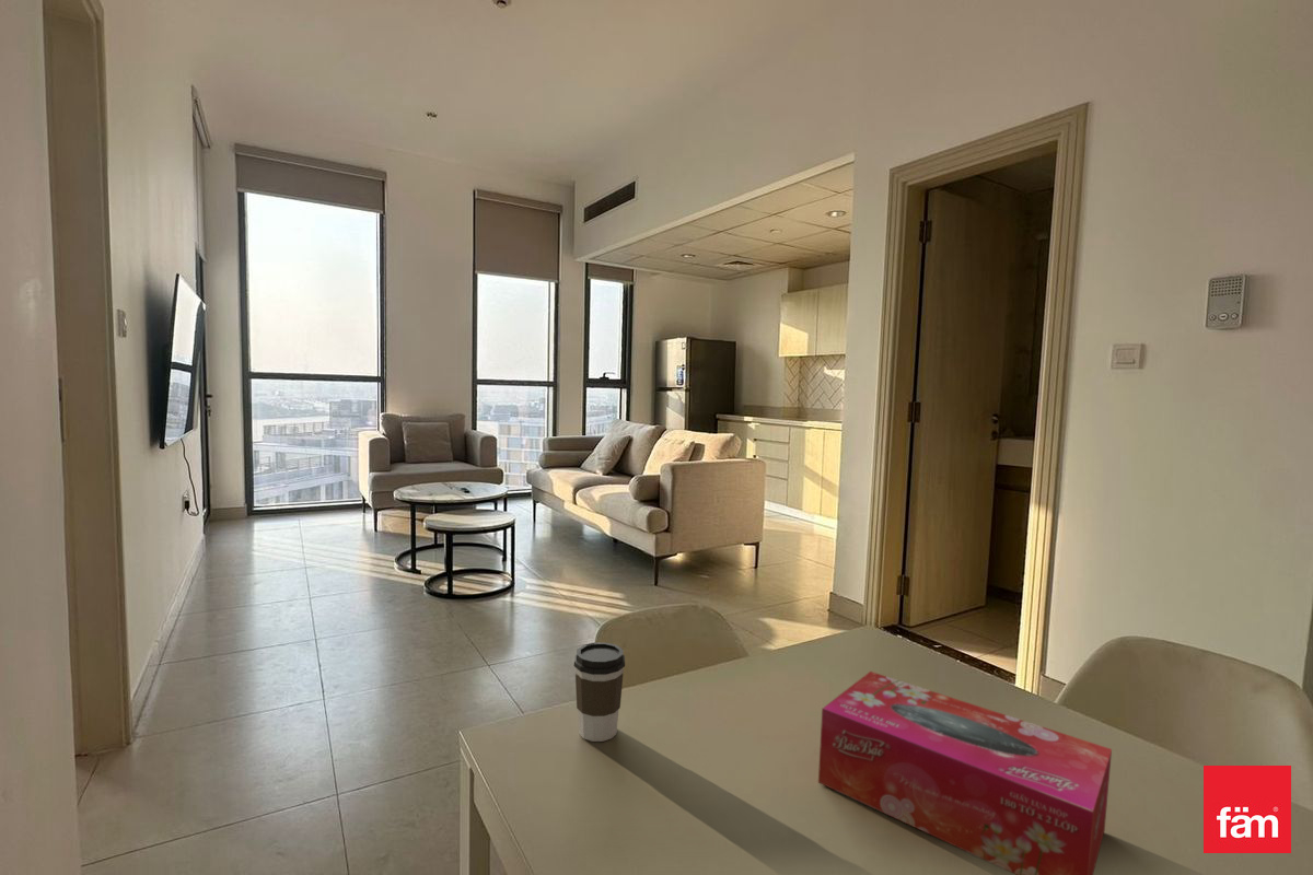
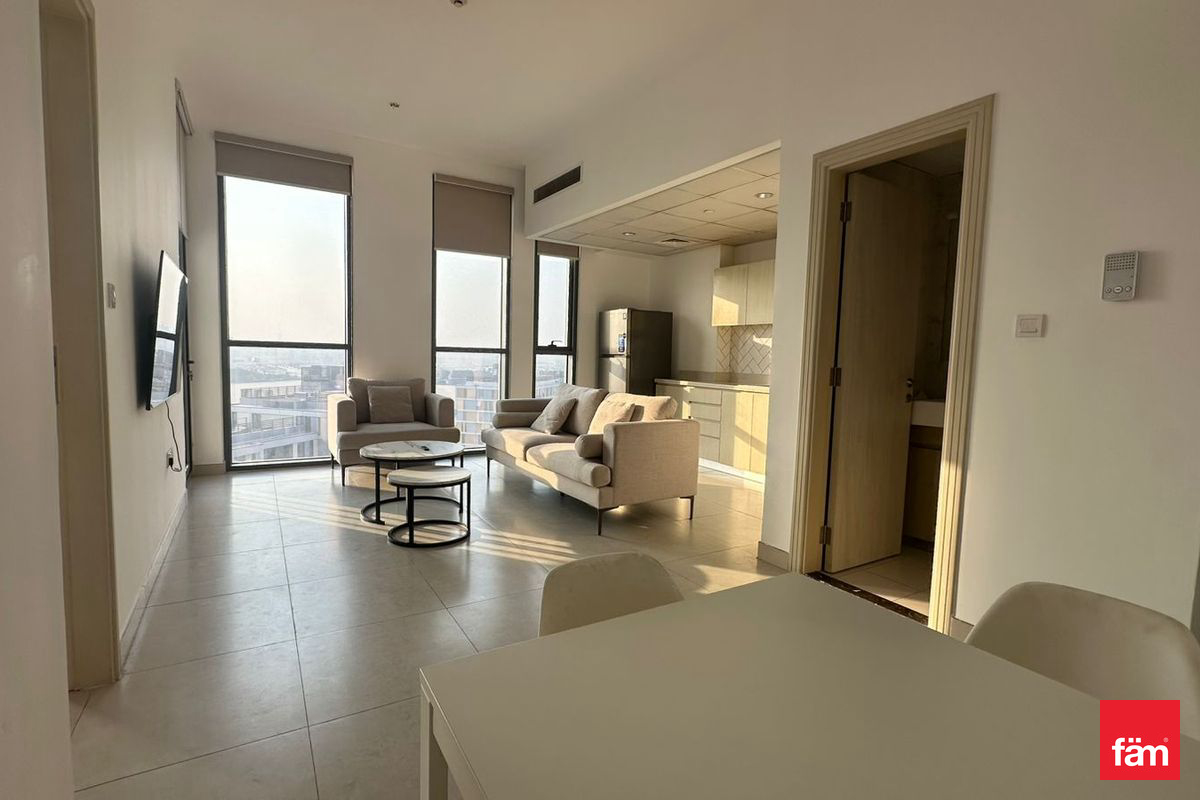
- tissue box (956, 766)
- coffee cup (599, 691)
